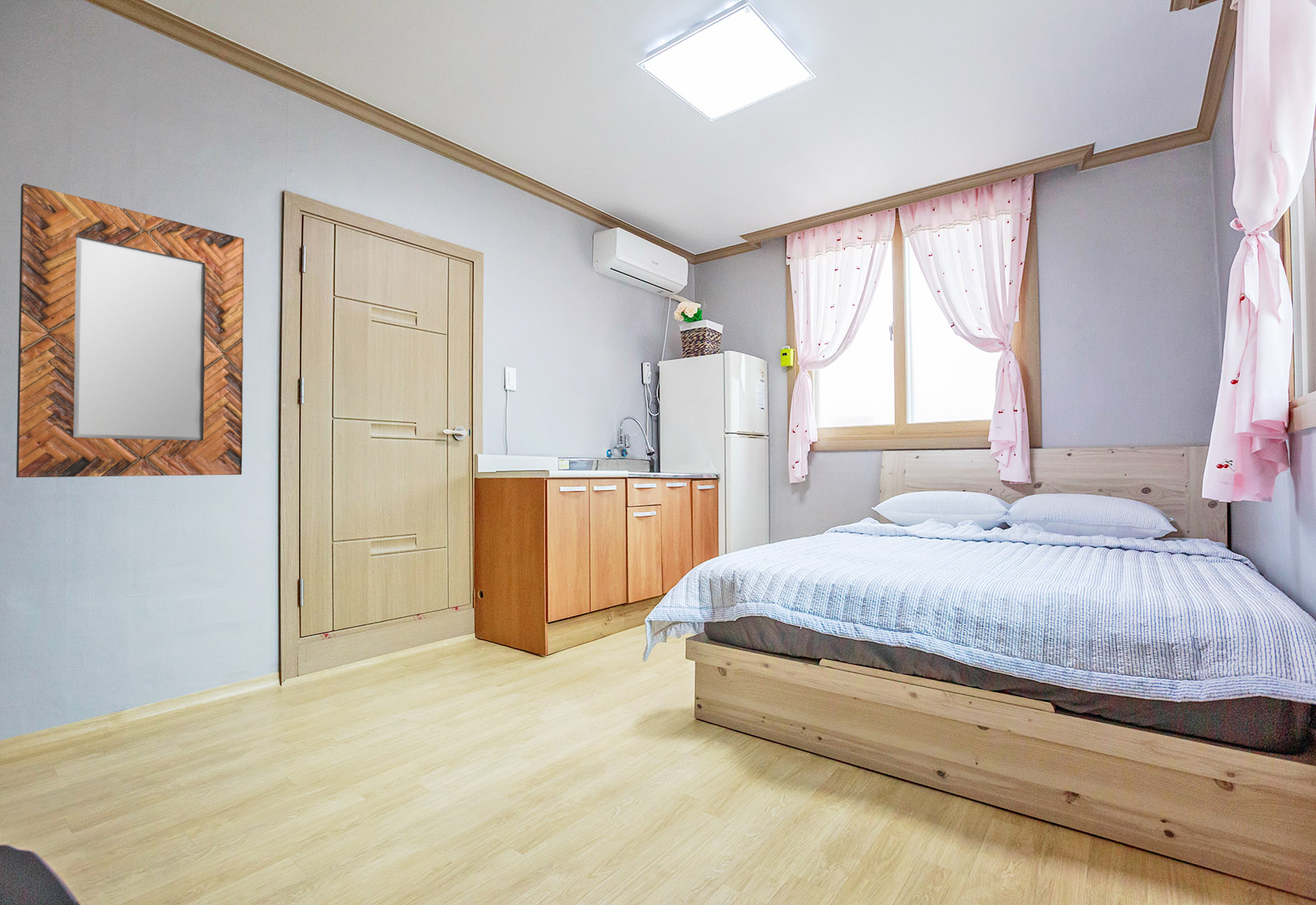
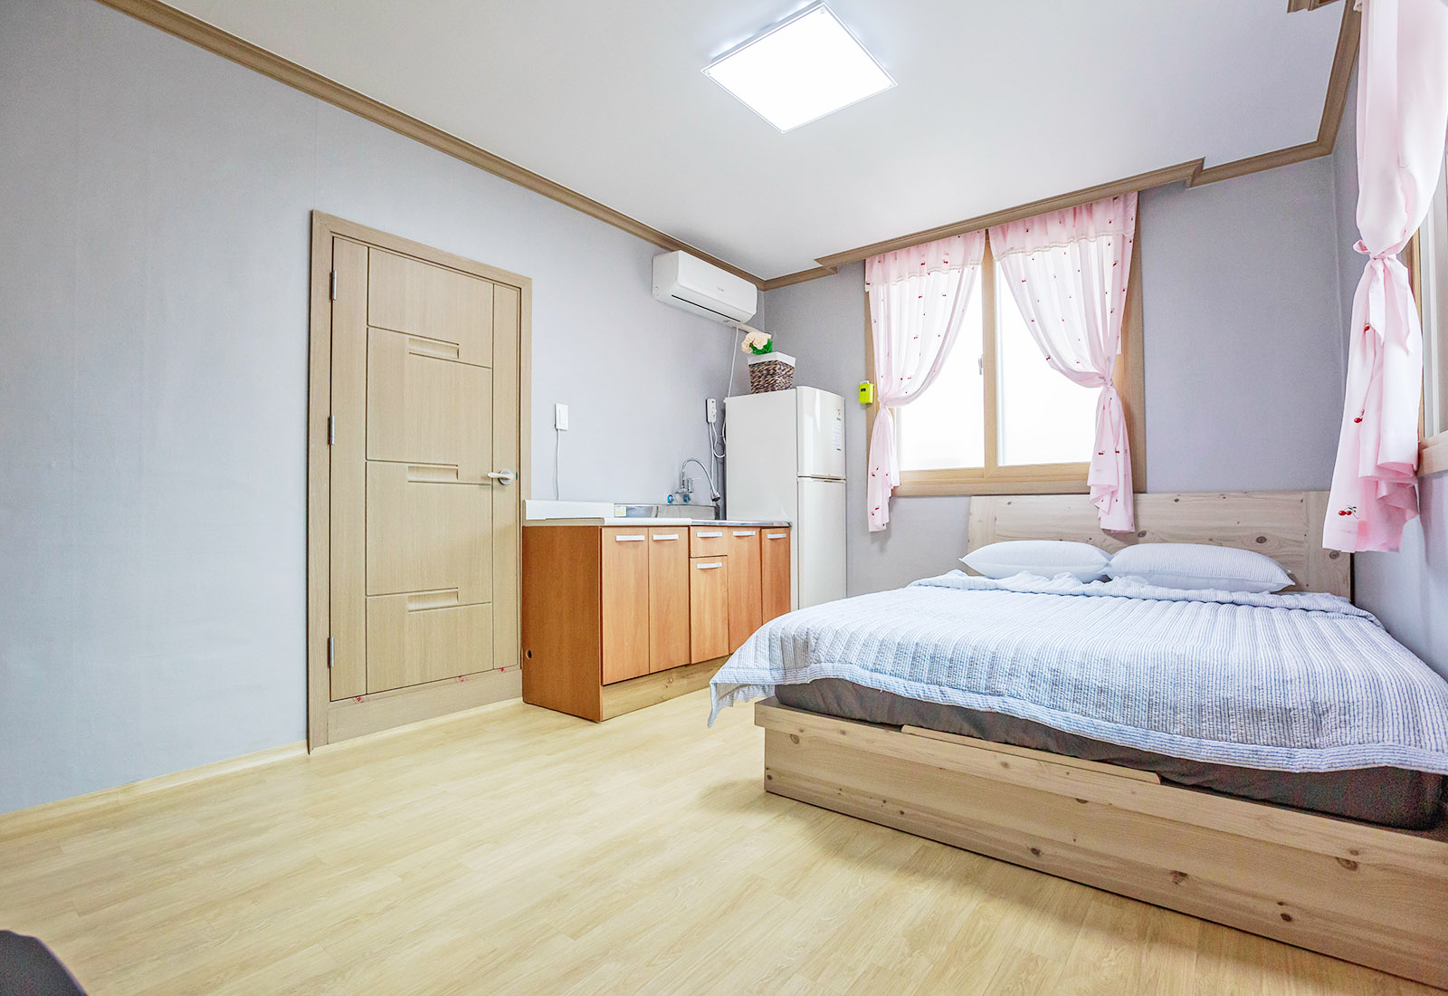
- home mirror (142, 345)
